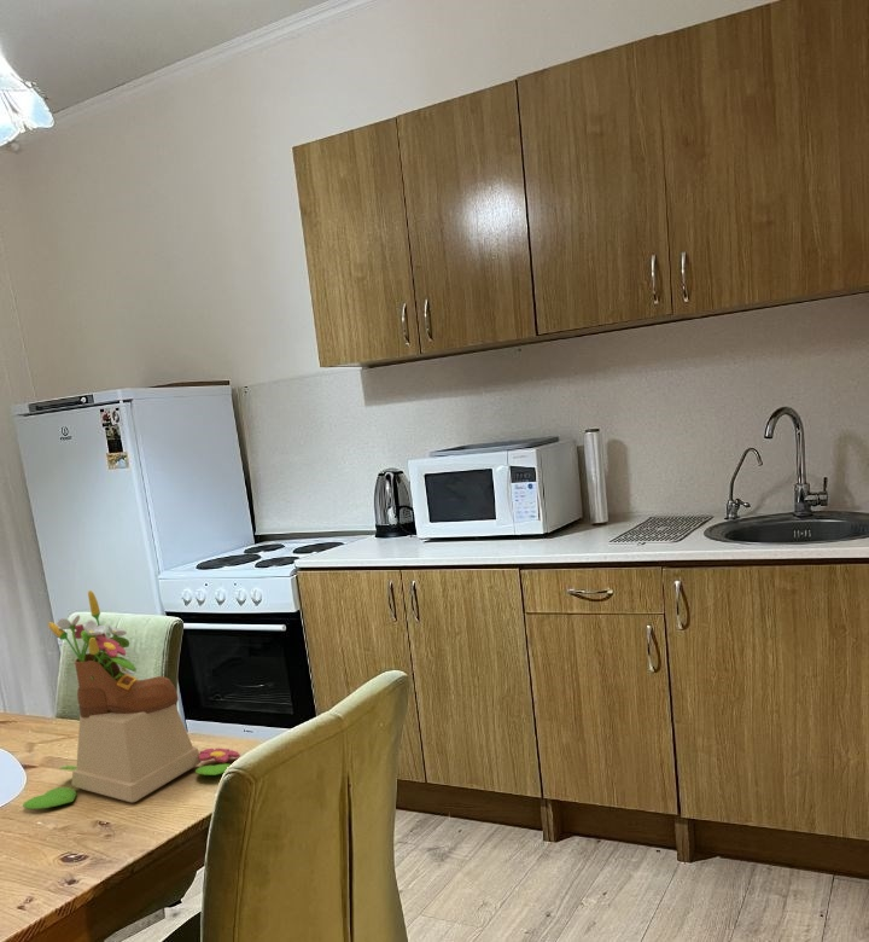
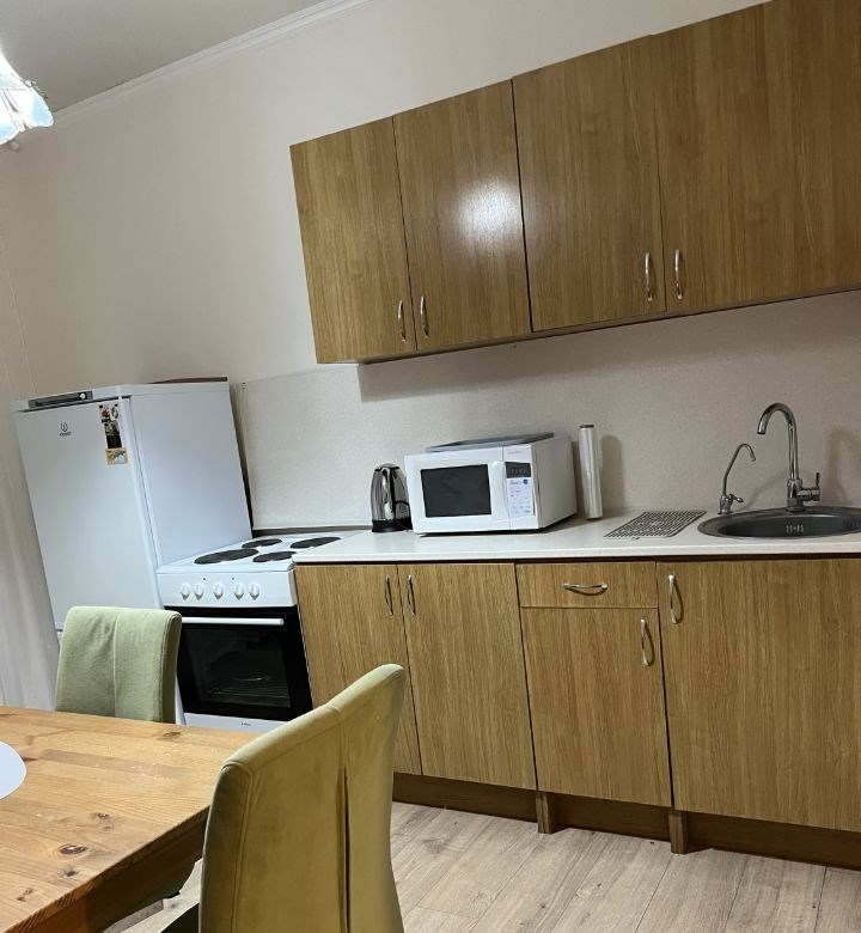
- flower pot (121, 688)
